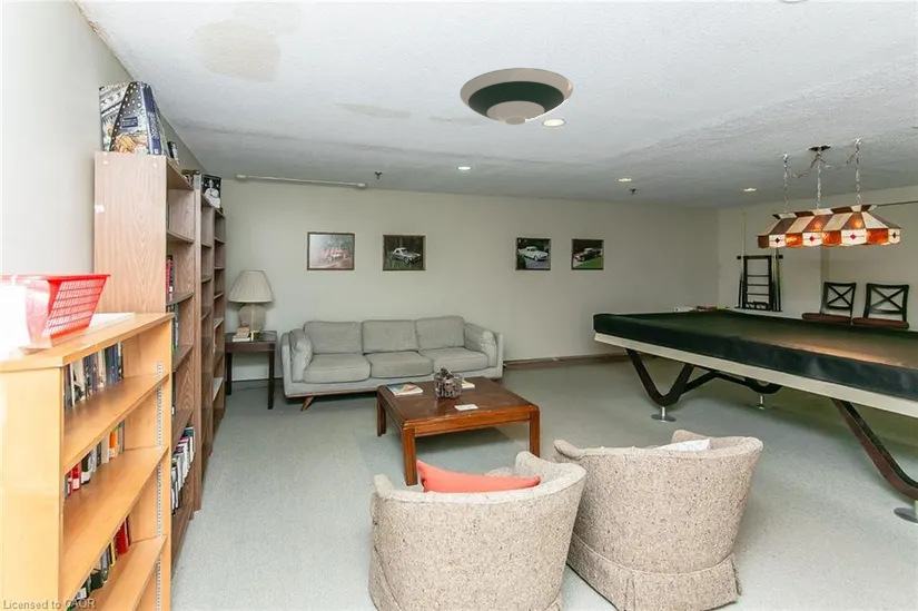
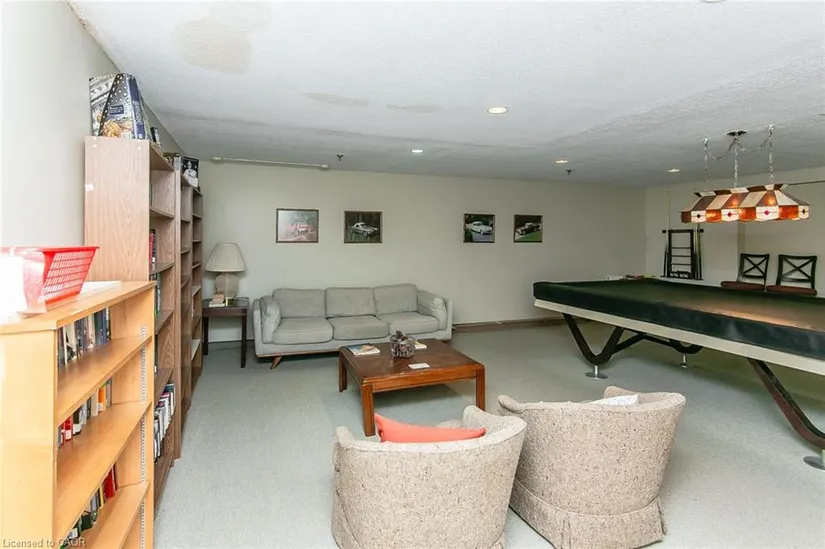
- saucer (515, 107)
